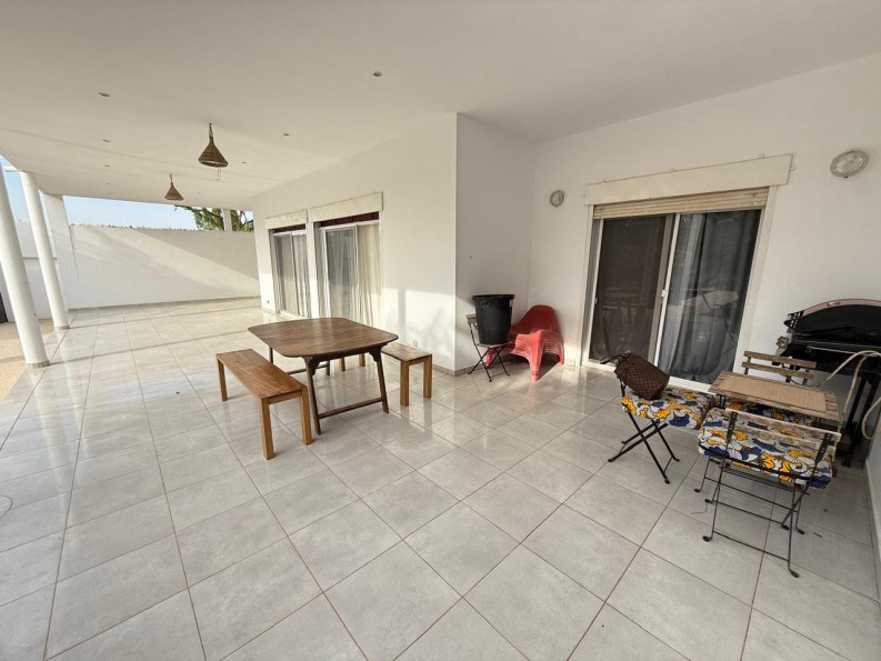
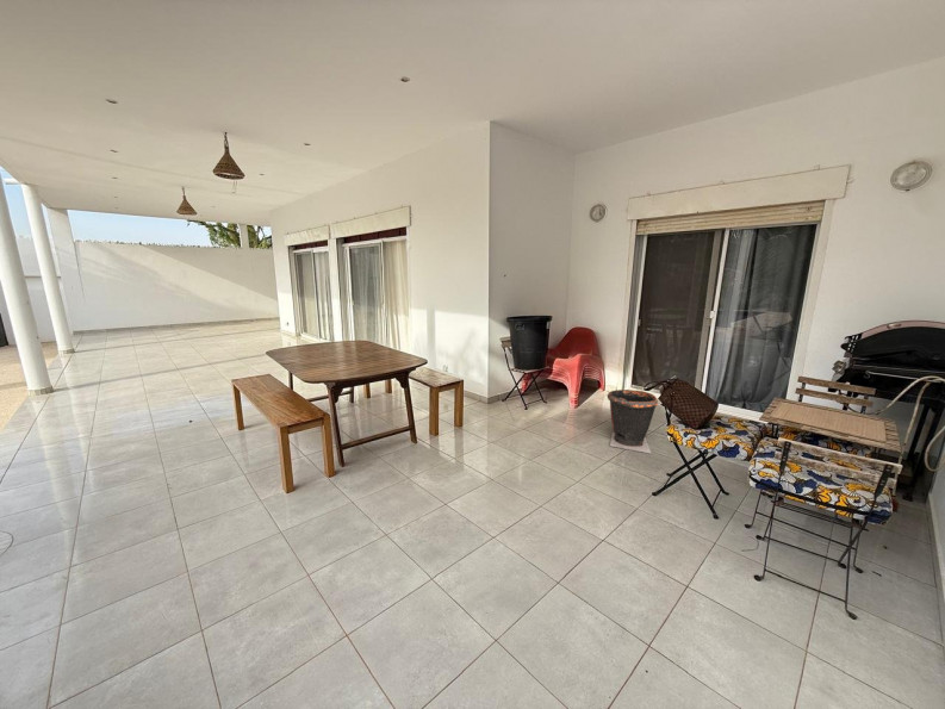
+ waste bin (629, 416)
